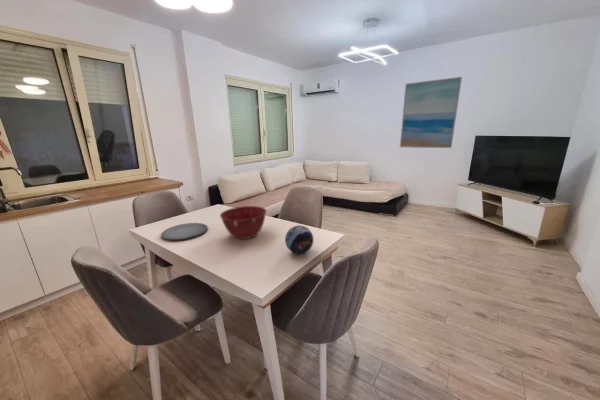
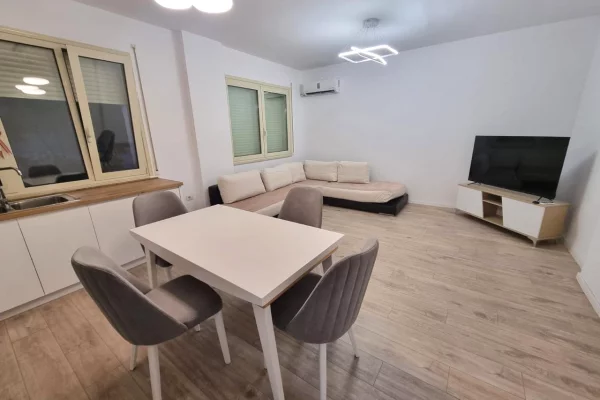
- decorative orb (299, 239)
- wall art (428, 115)
- plate (185, 231)
- mixing bowl (244, 223)
